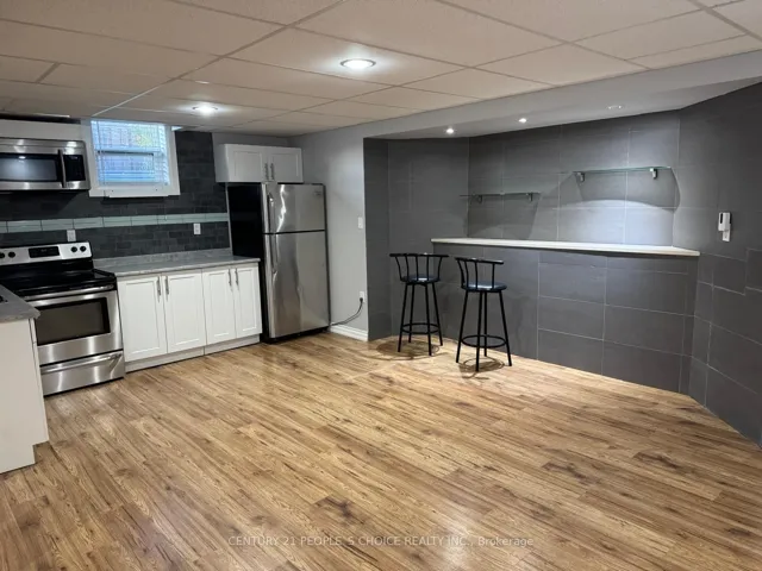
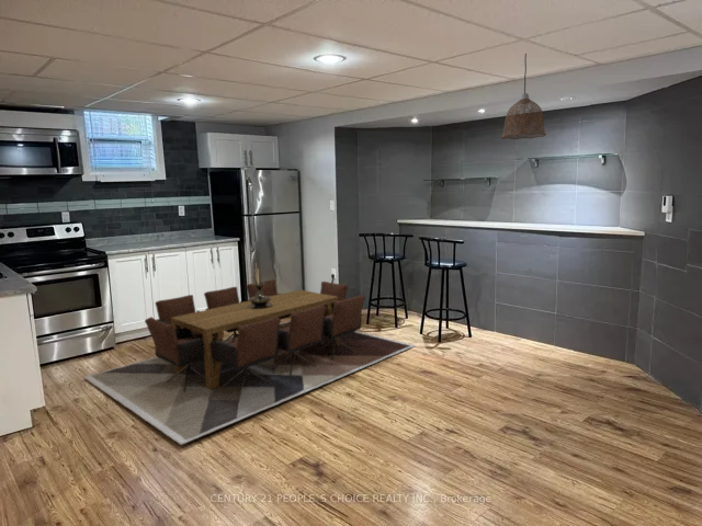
+ dining table (259, 313)
+ pendant lamp (524, 95)
